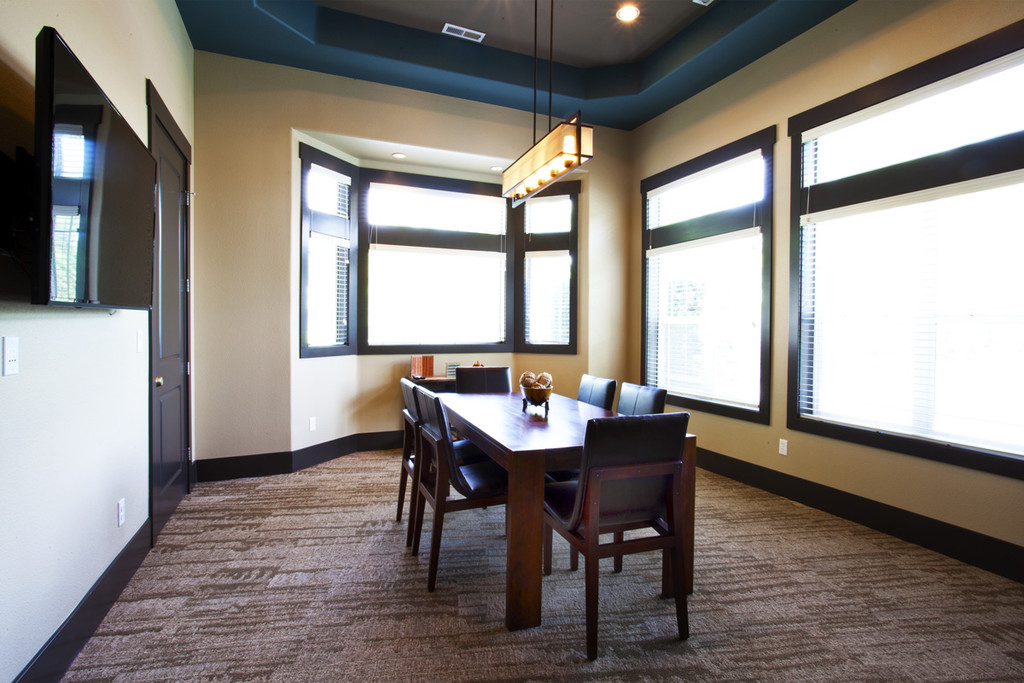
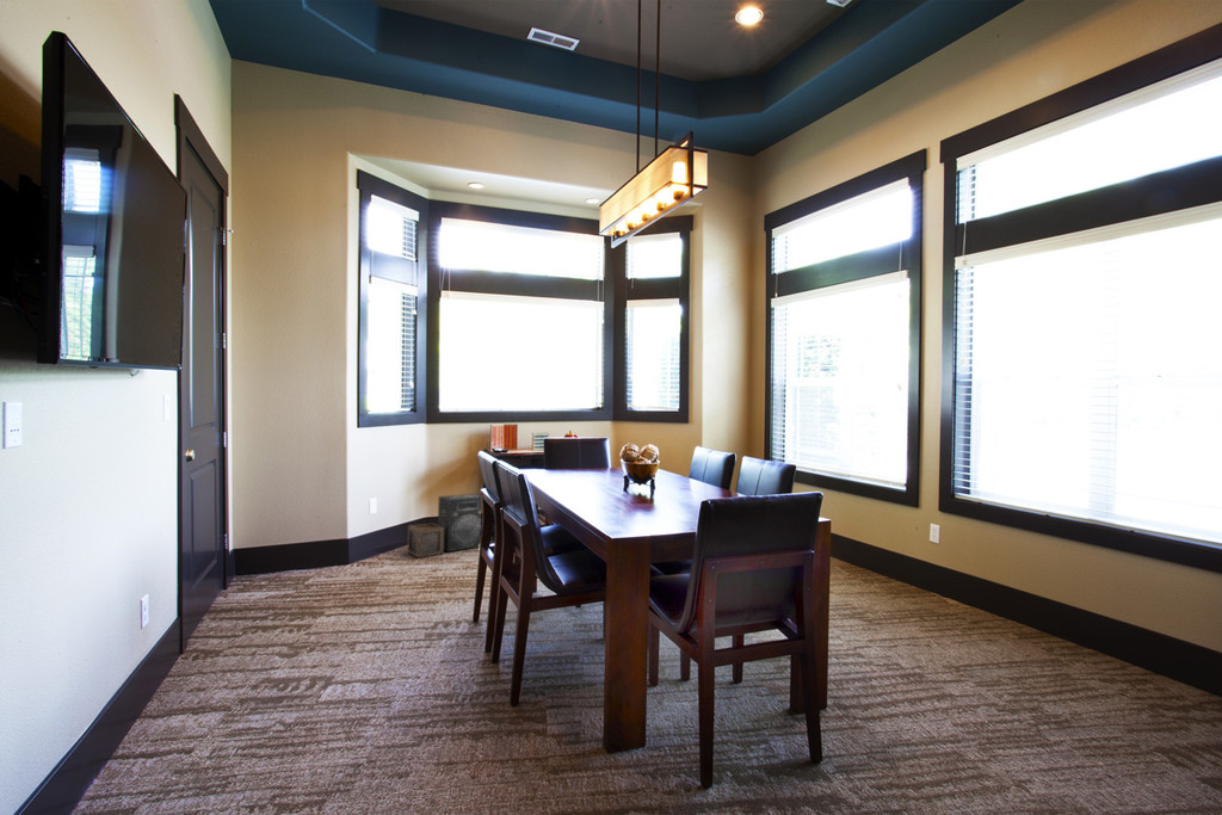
+ stereo (448, 523)
